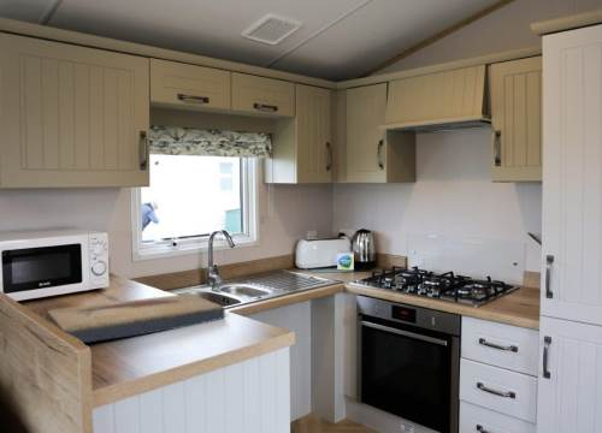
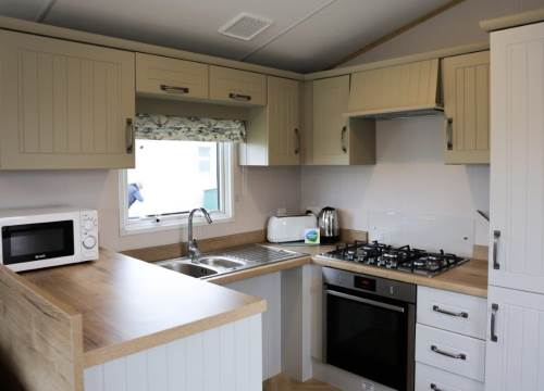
- fish fossil (137, 315)
